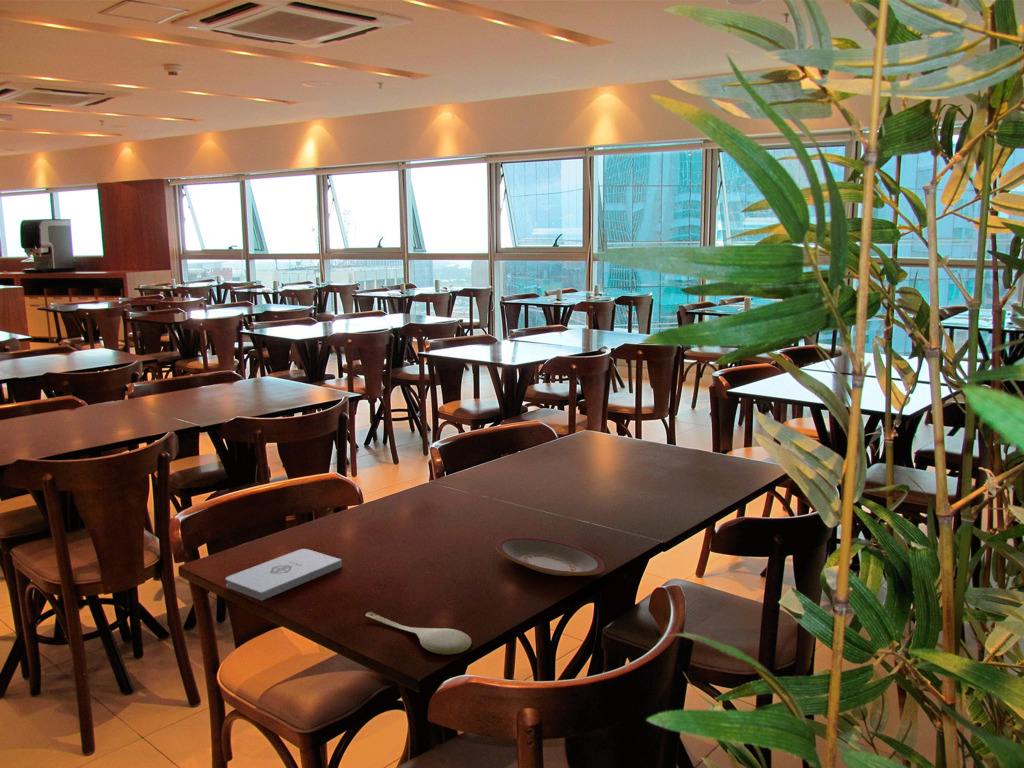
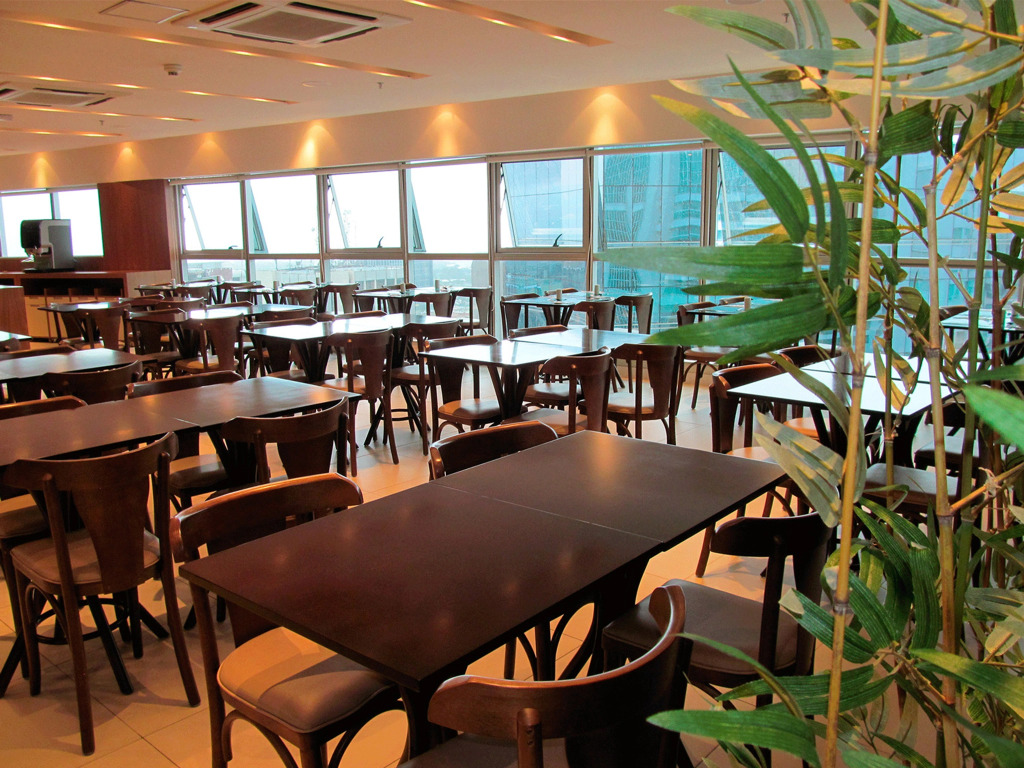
- notepad (284, 572)
- plate (548, 559)
- spoon (414, 629)
